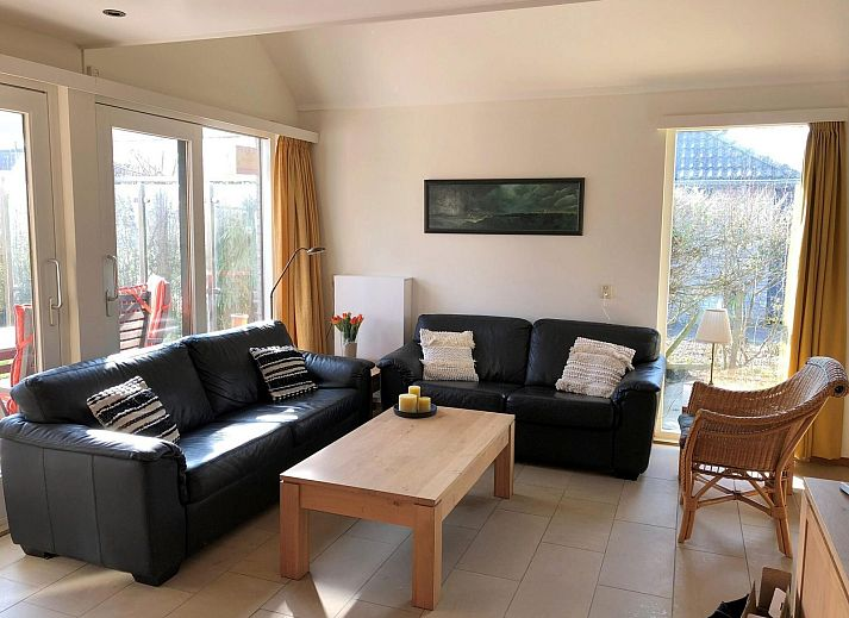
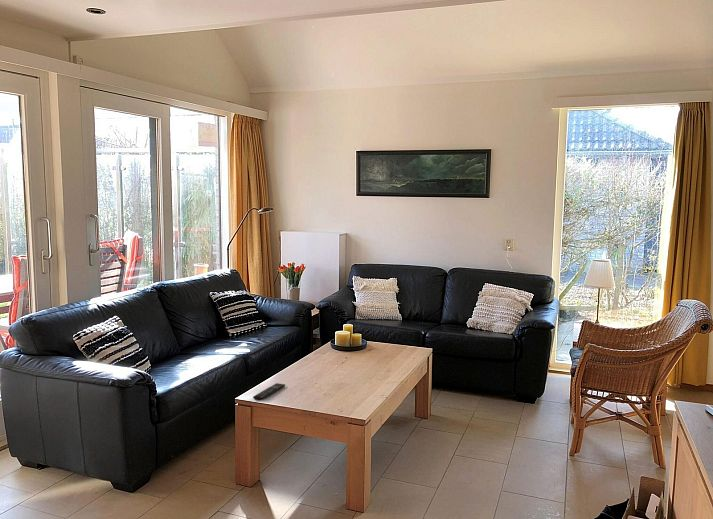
+ remote control (269, 391)
